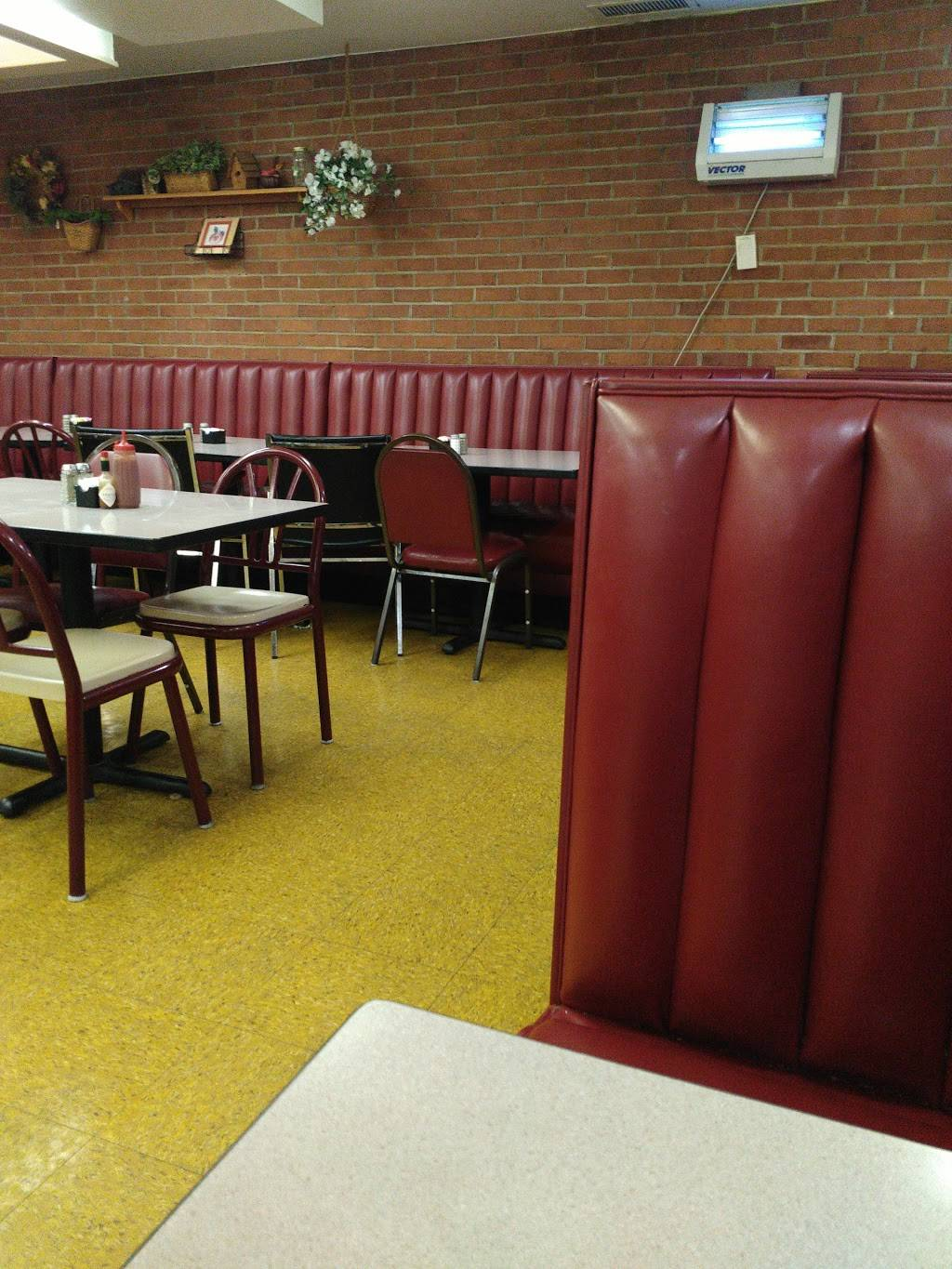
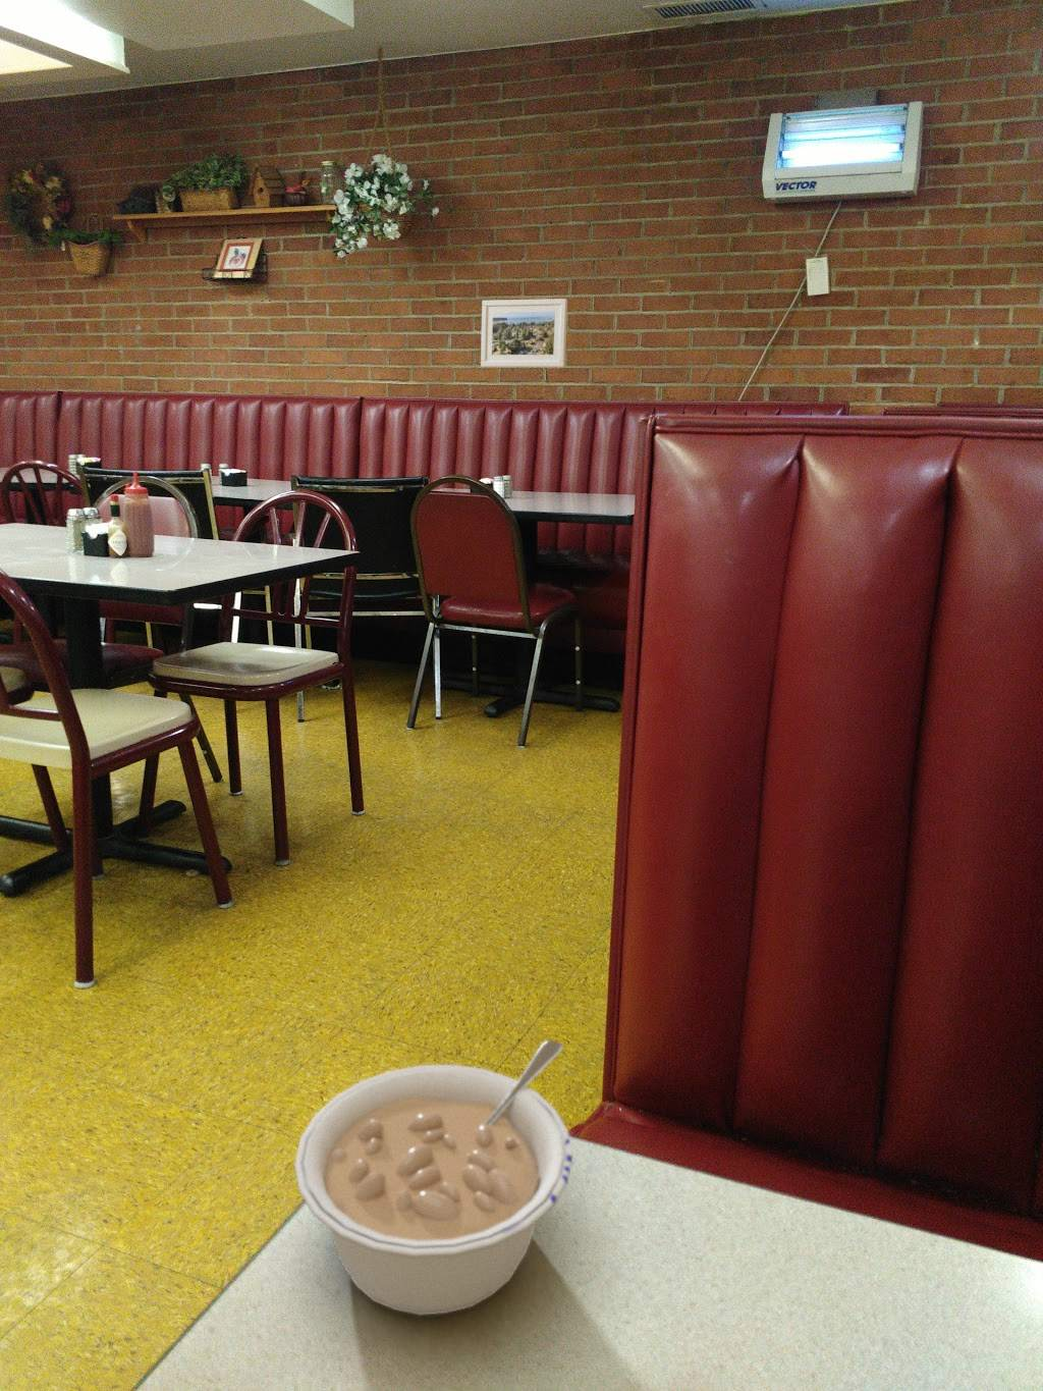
+ legume (436, 1175)
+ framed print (523, 333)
